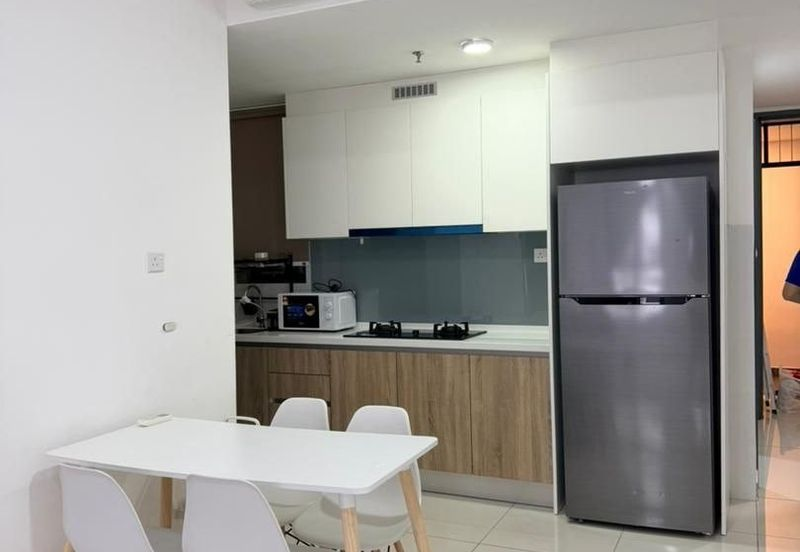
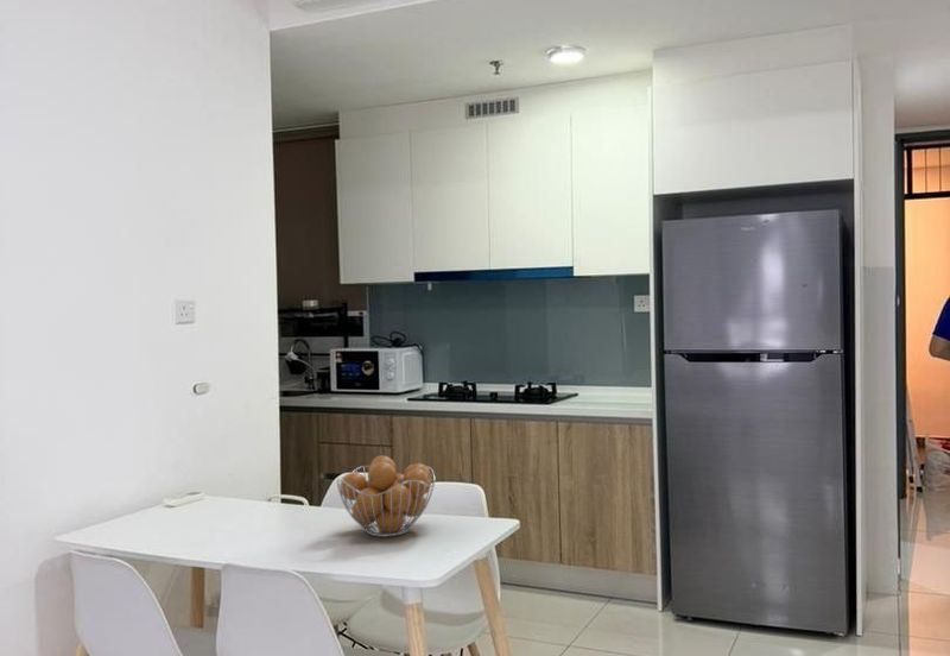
+ fruit basket (386, 494)
